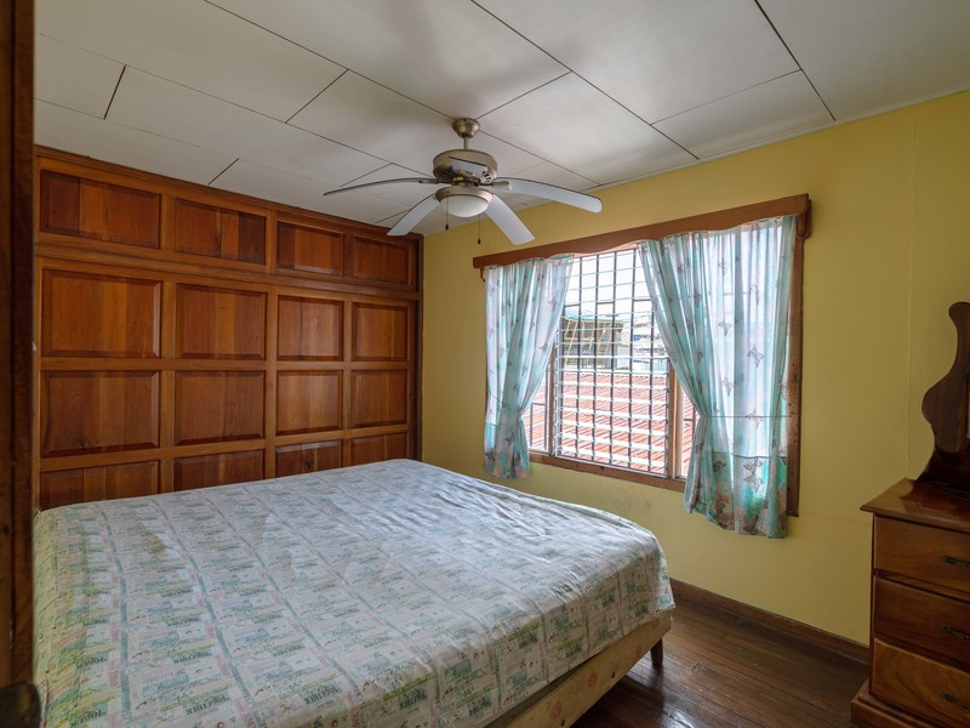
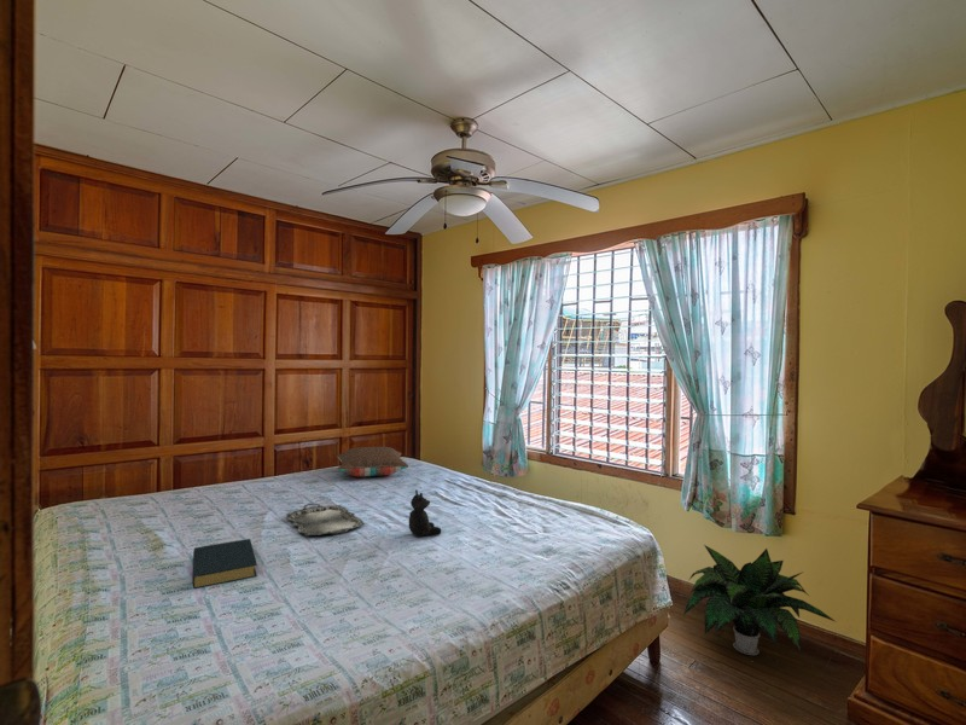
+ pillow (371, 460)
+ hardback book (223, 561)
+ teddy bear (424, 511)
+ potted plant (751, 601)
+ serving tray (324, 518)
